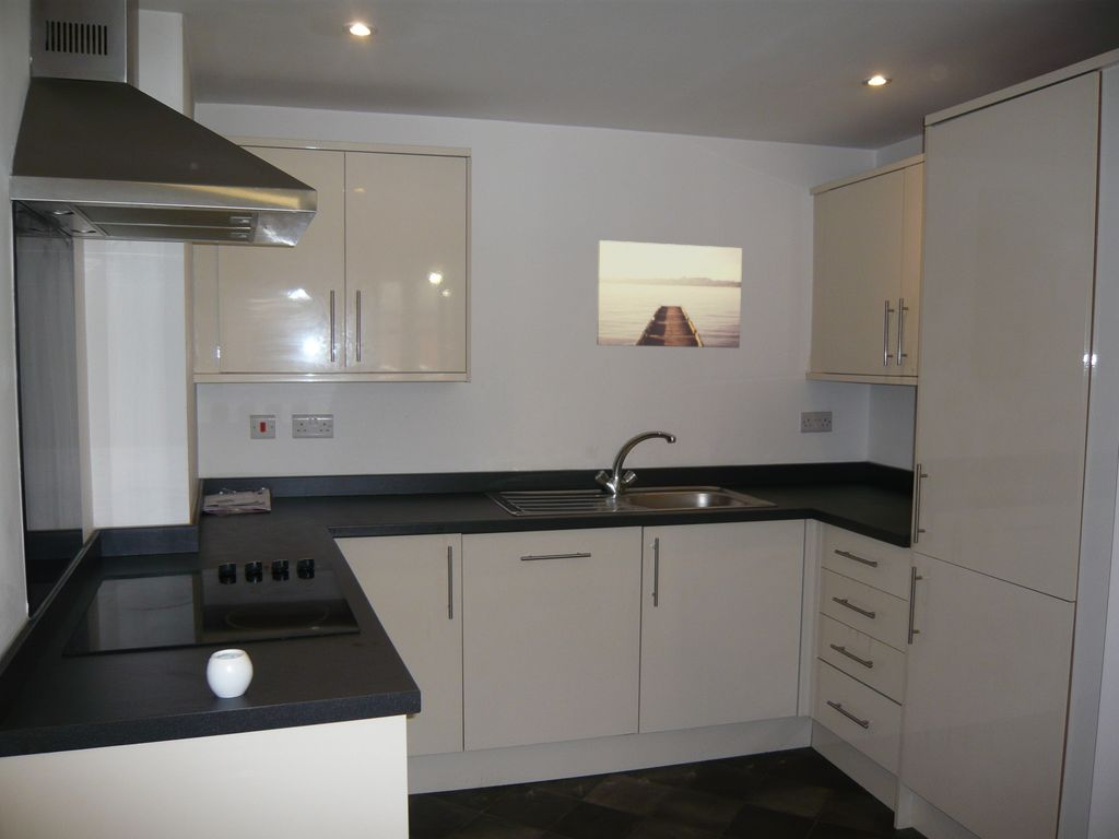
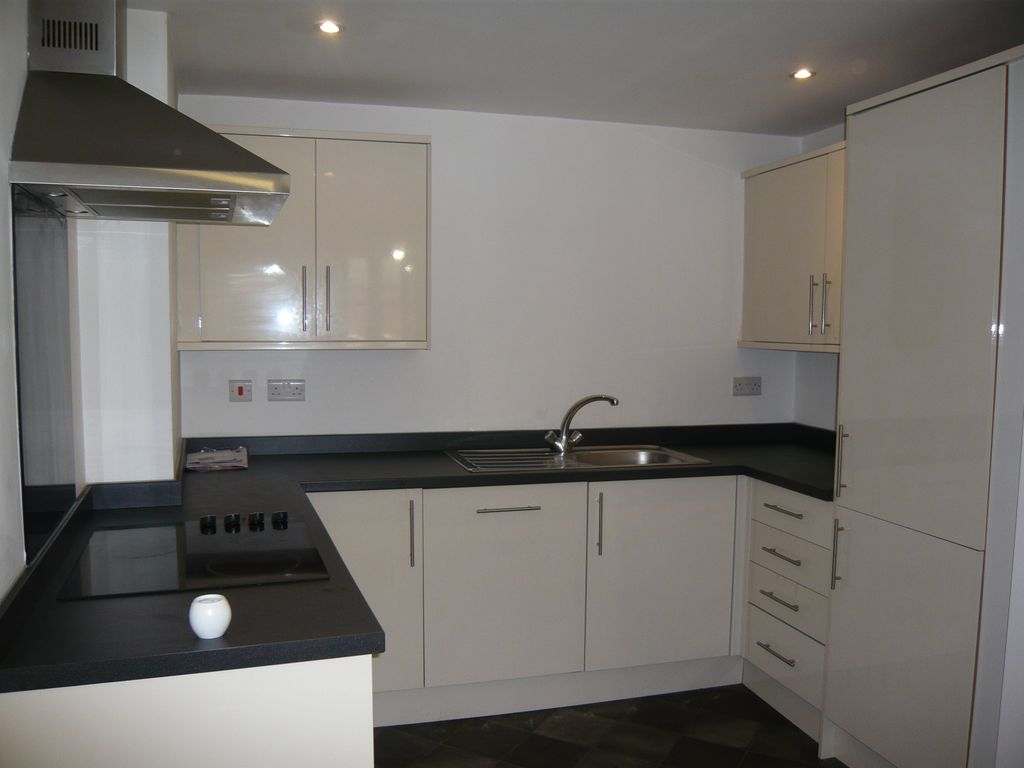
- wall art (670, 295)
